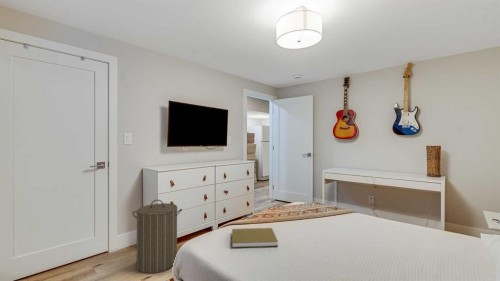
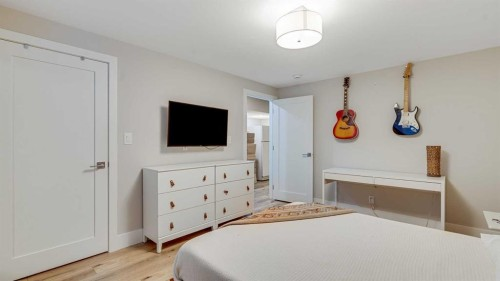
- laundry hamper (157, 231)
- book (253, 236)
